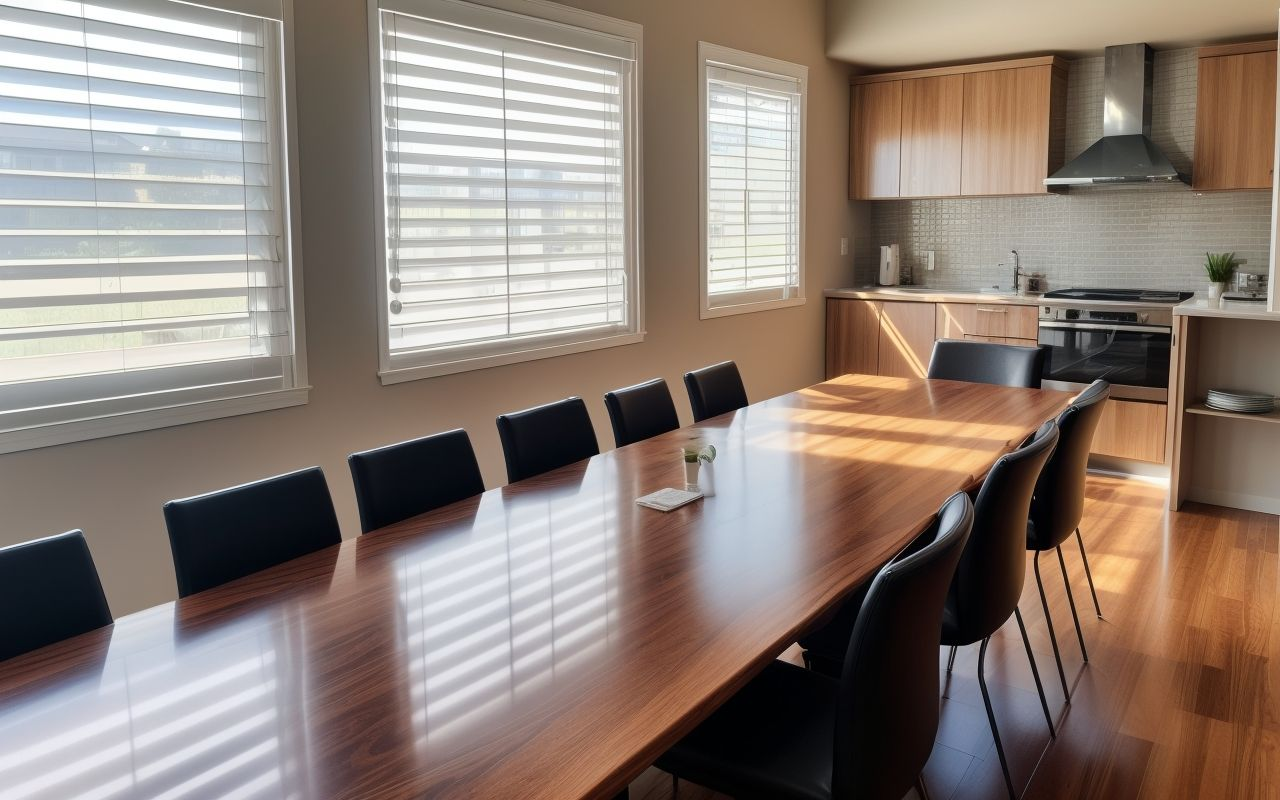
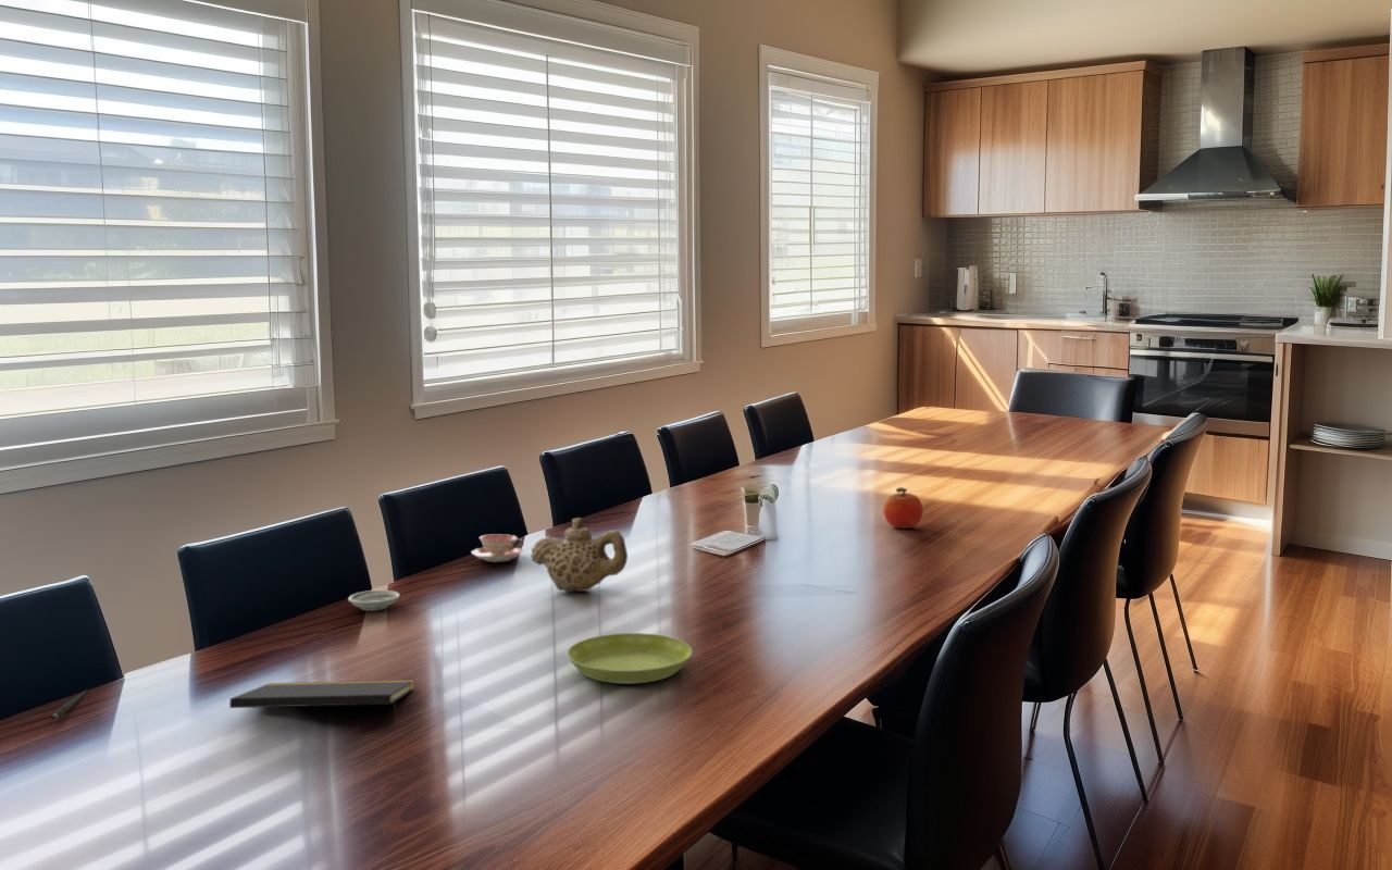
+ notepad (326, 693)
+ fruit (903, 507)
+ teacup (498, 547)
+ saucer (630, 659)
+ saucer (374, 601)
+ pen (70, 703)
+ teapot (579, 554)
